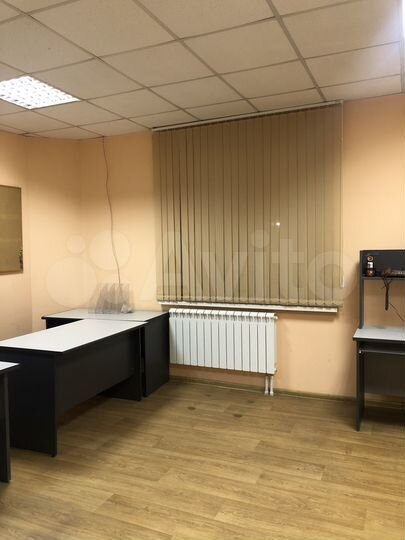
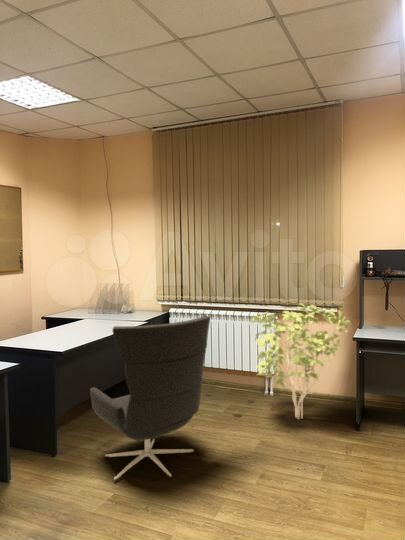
+ shrub (299, 361)
+ office chair (148, 390)
